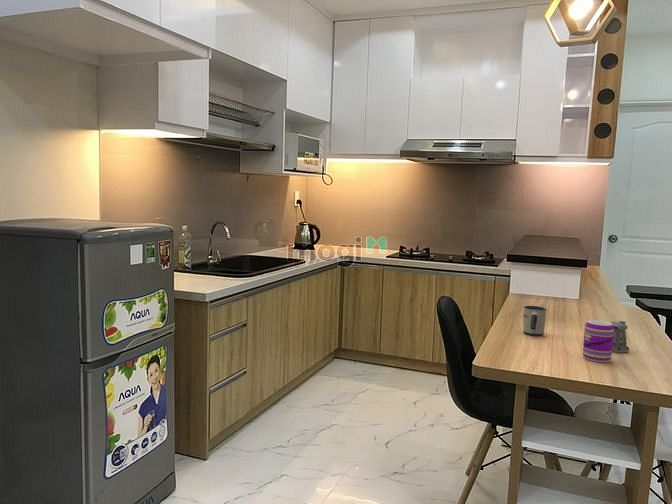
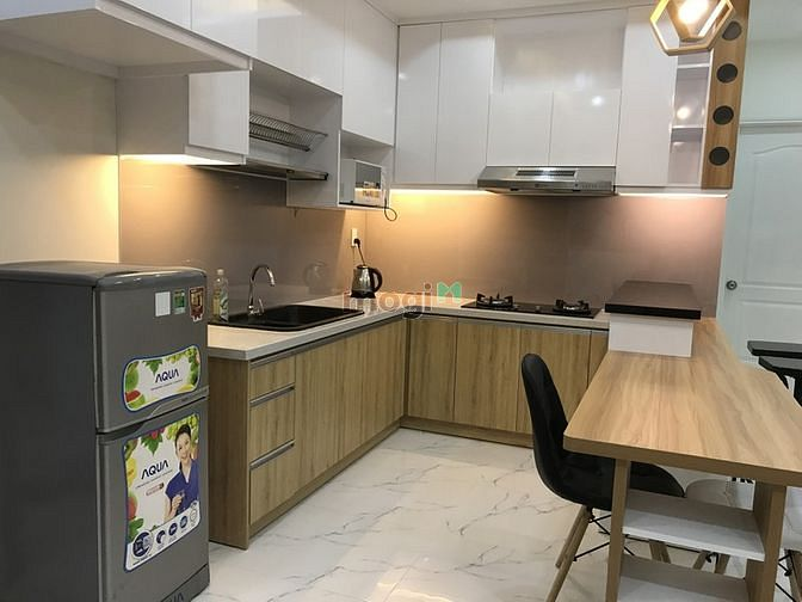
- mug (533, 321)
- beverage can (598, 340)
- pepper shaker (613, 335)
